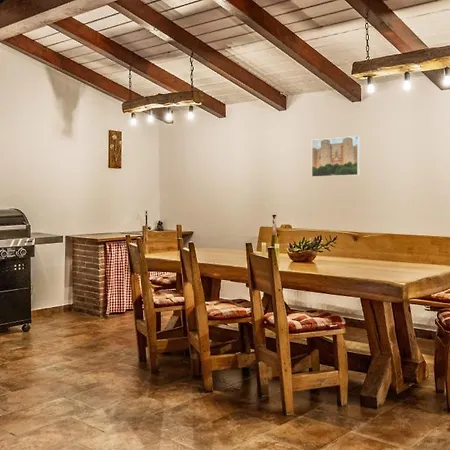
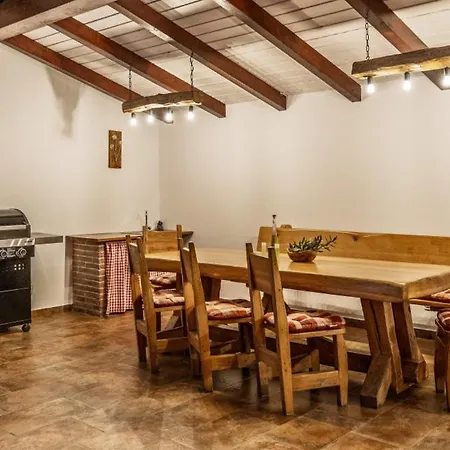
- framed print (335, 157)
